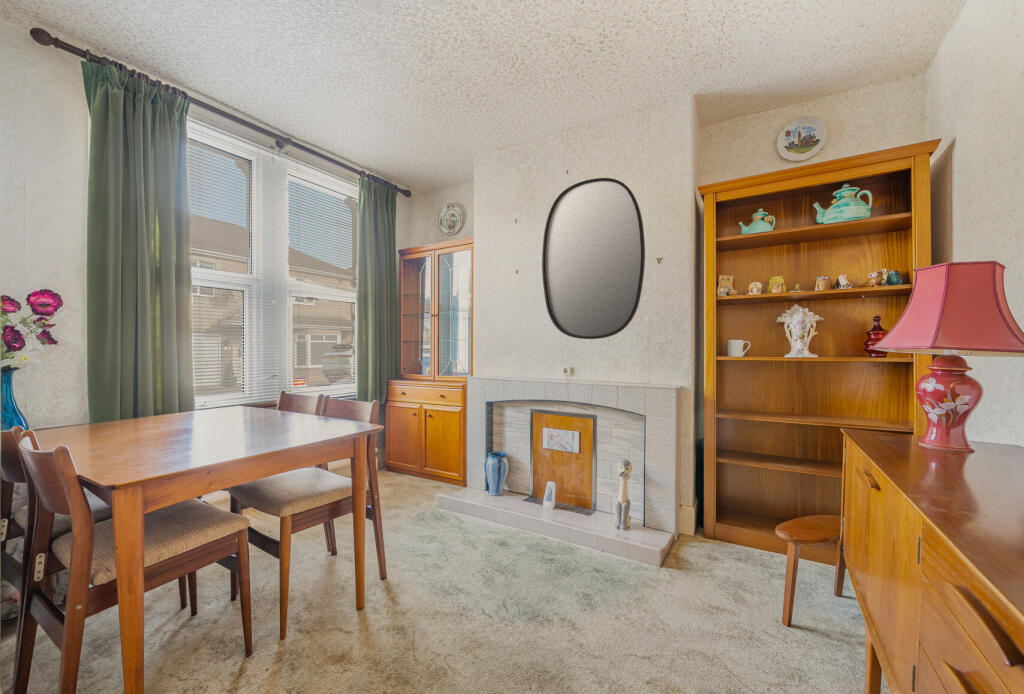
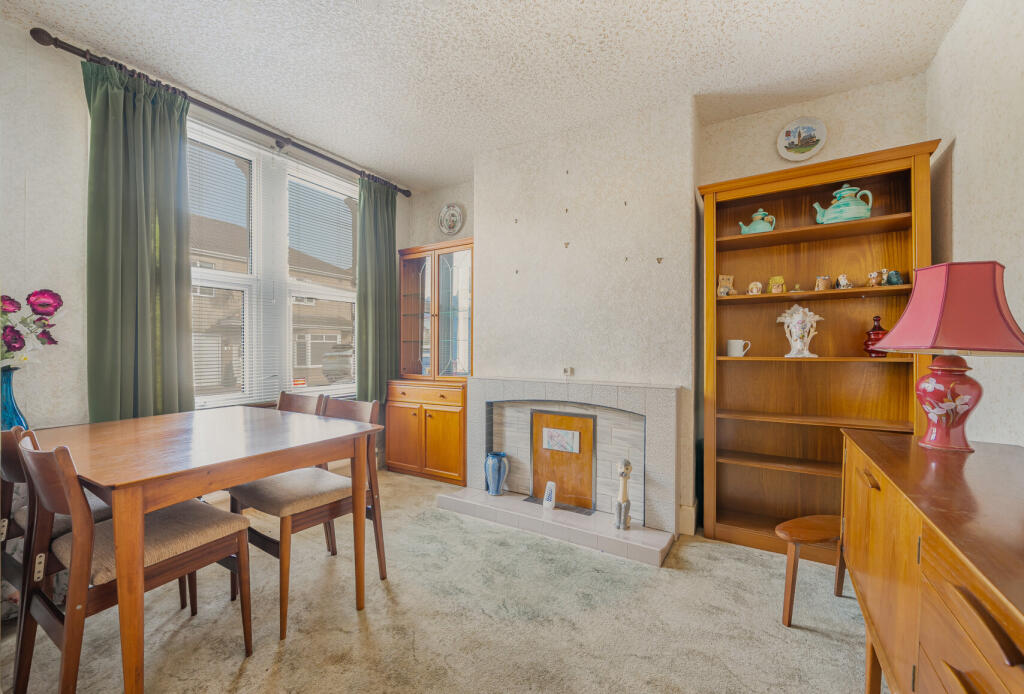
- home mirror (590, 259)
